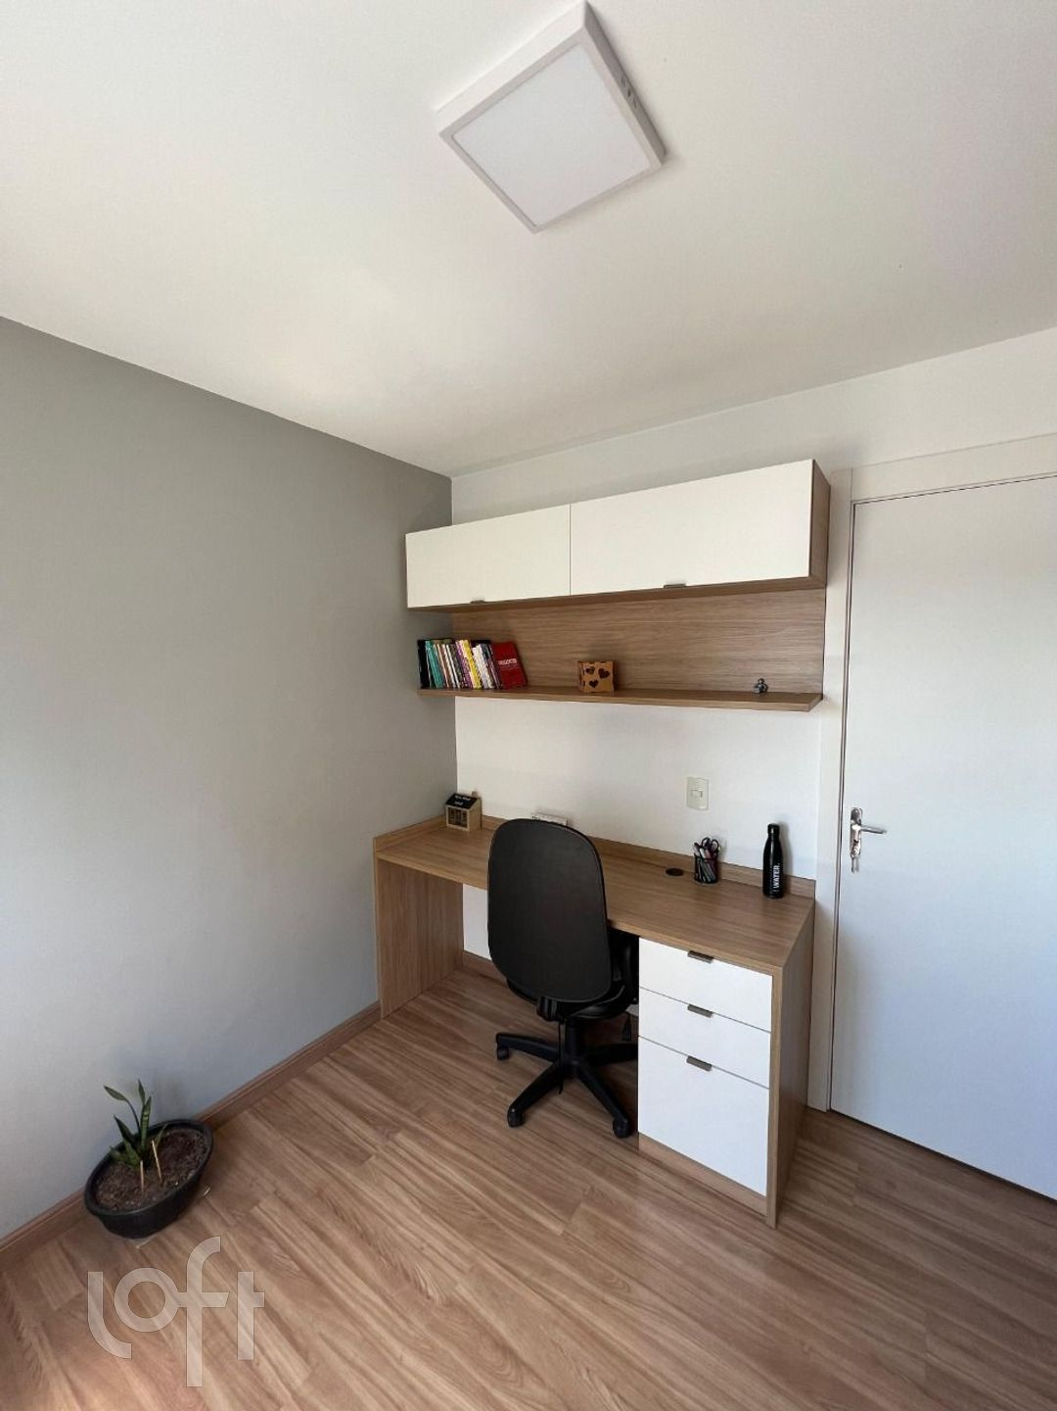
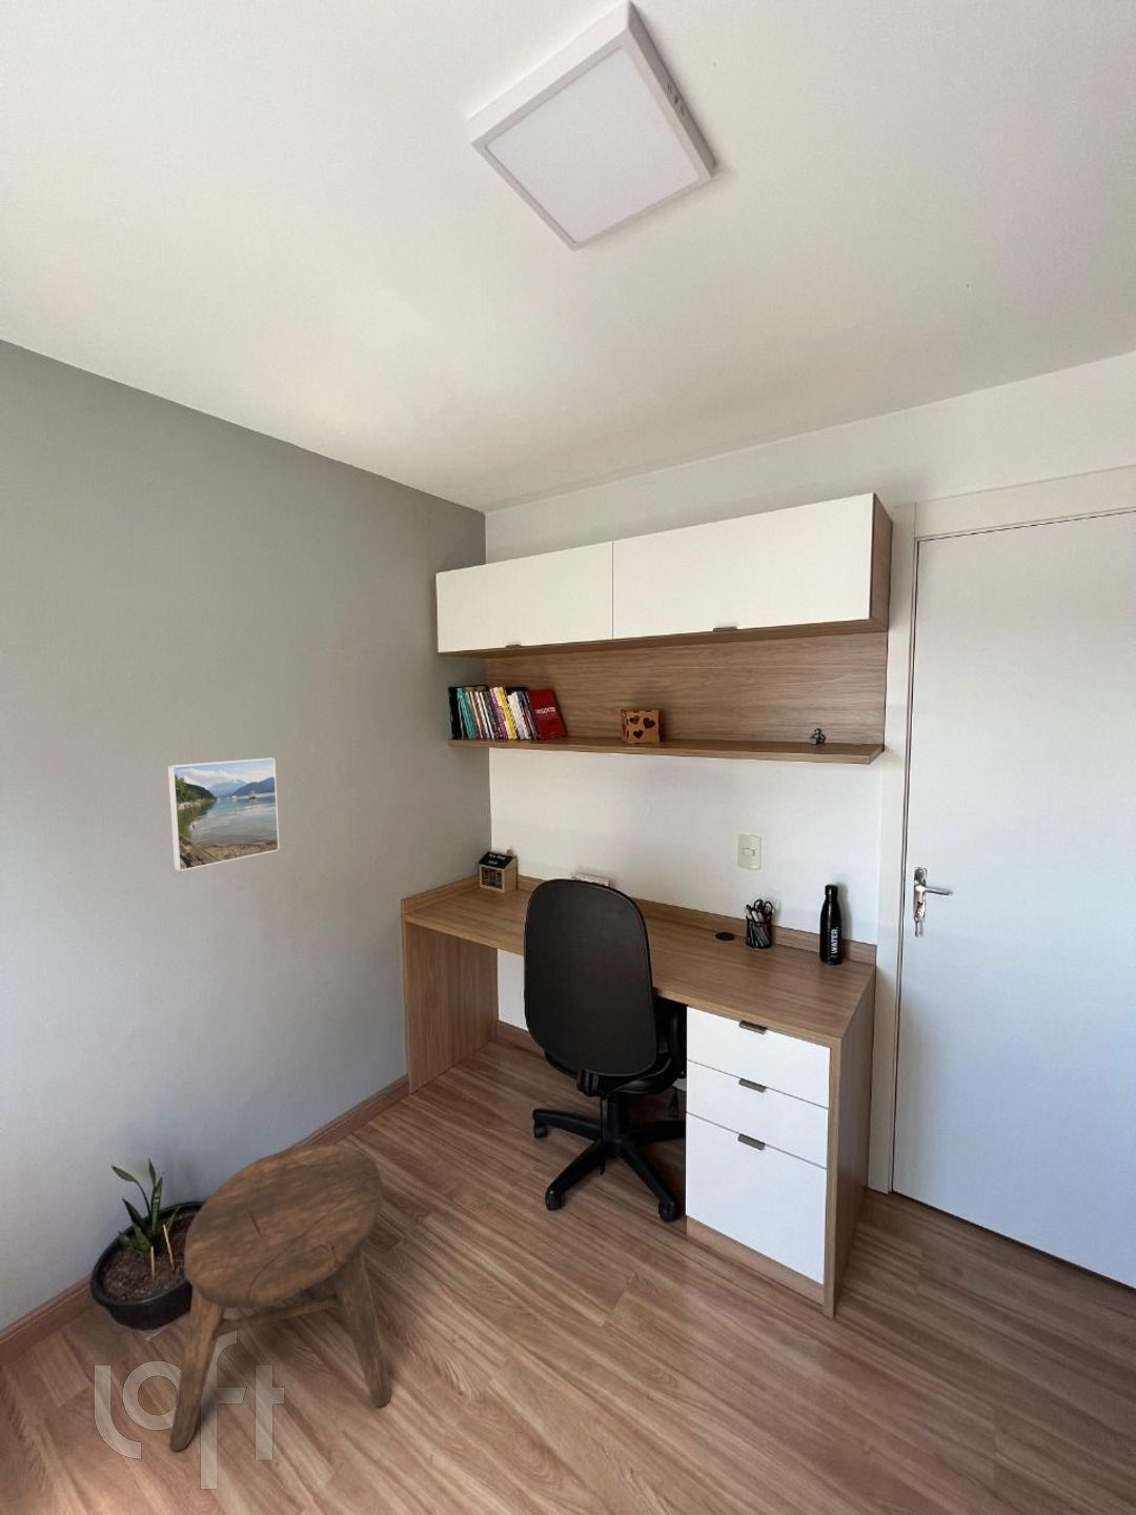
+ stool (282, 1288)
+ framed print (227, 810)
